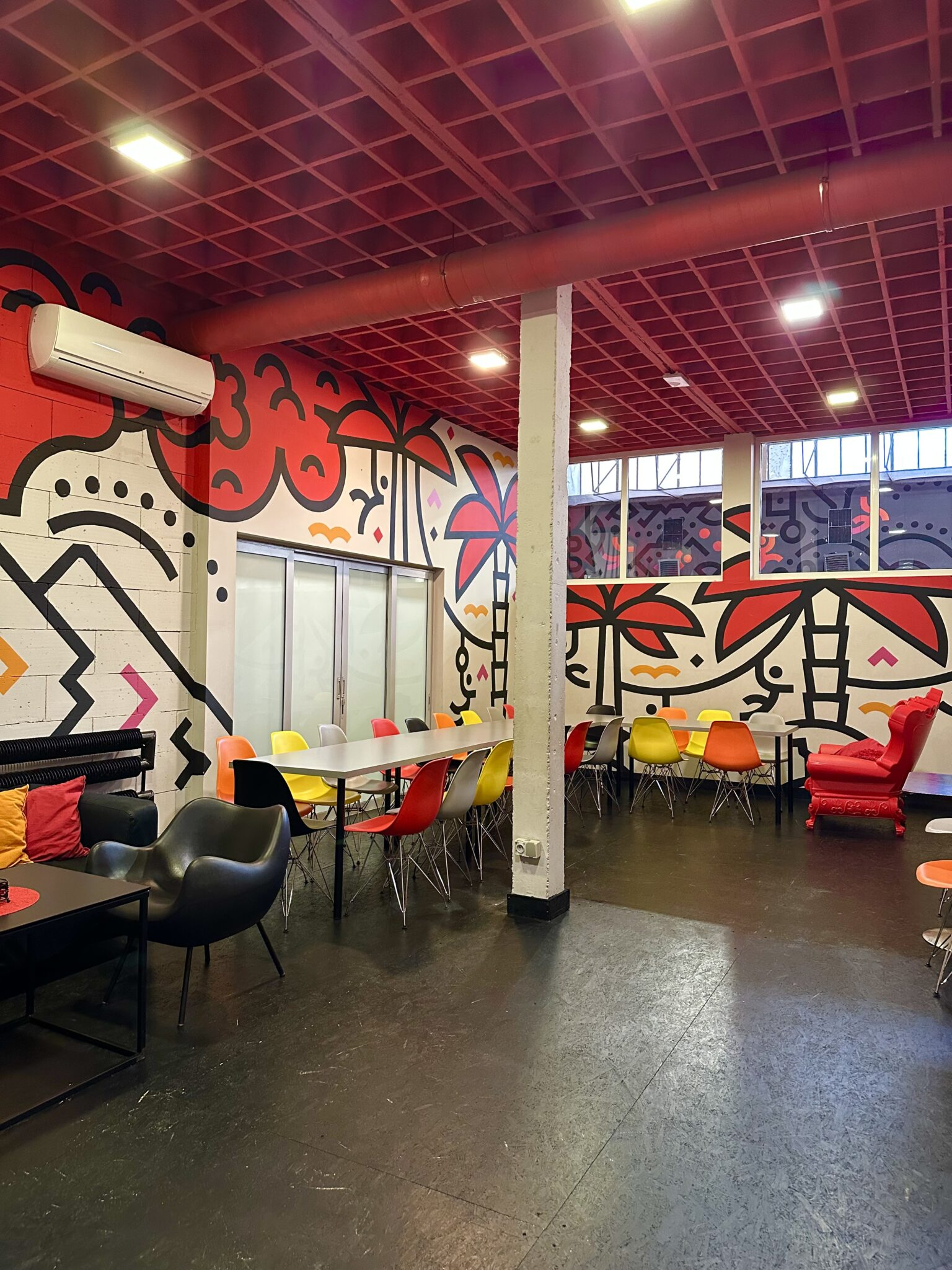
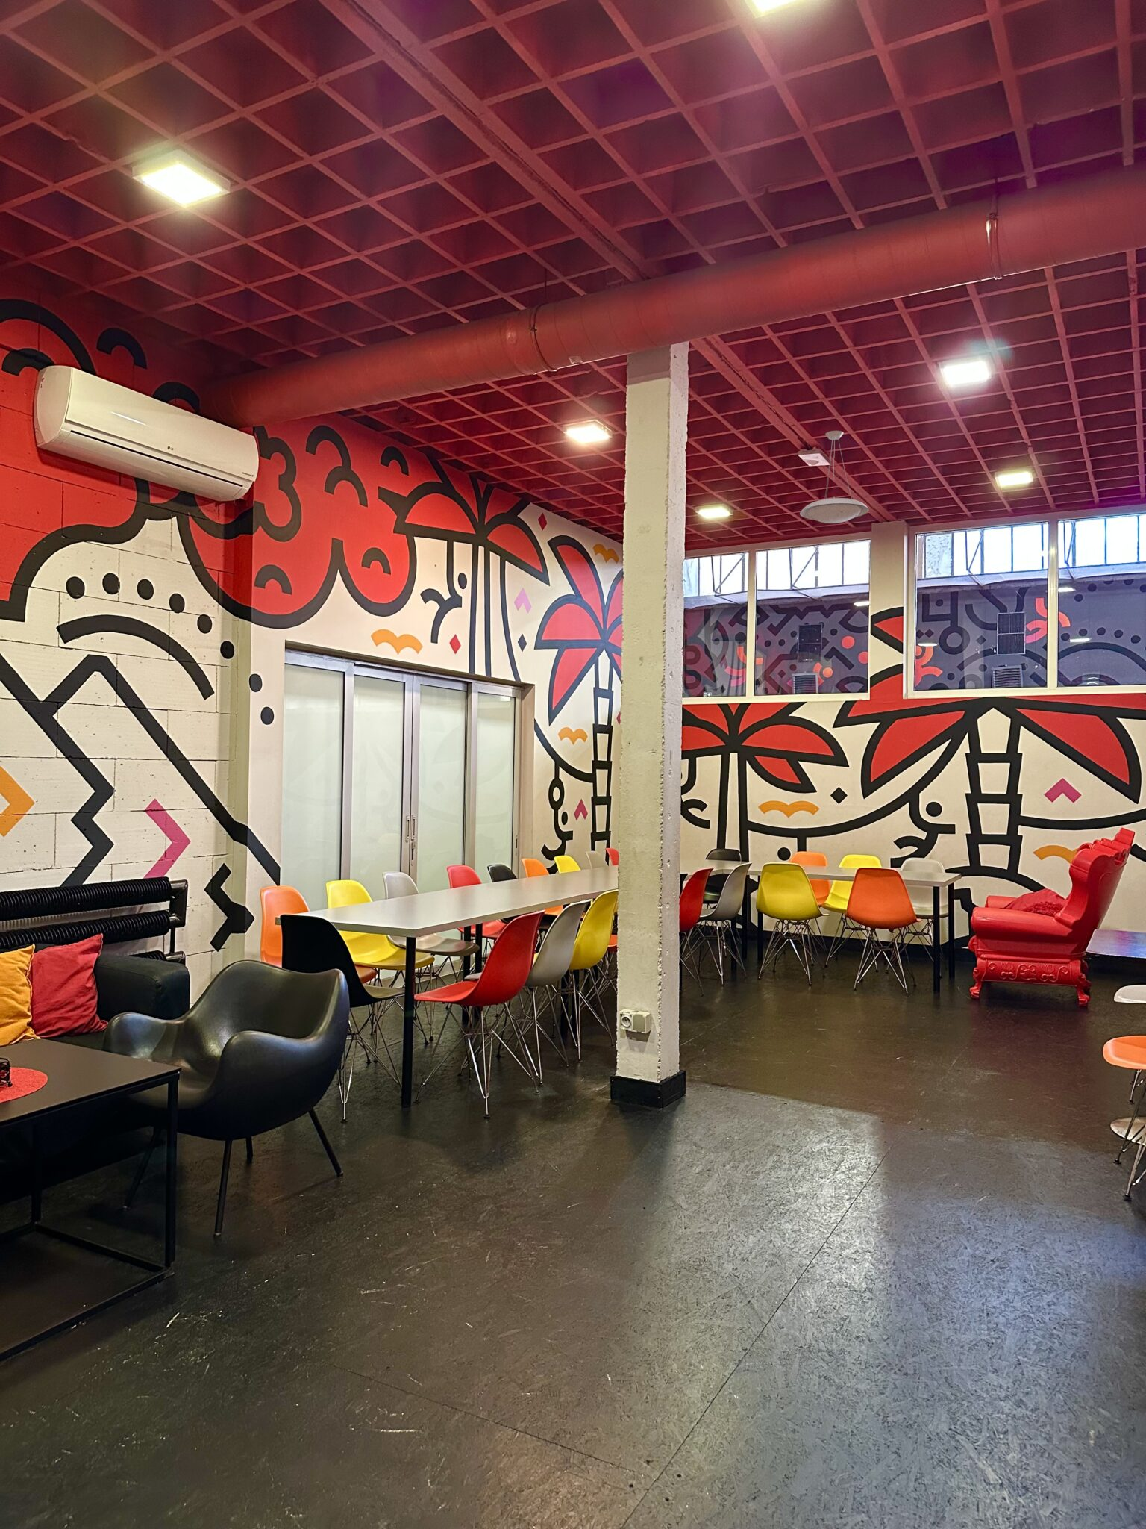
+ pendant lamp (833, 477)
